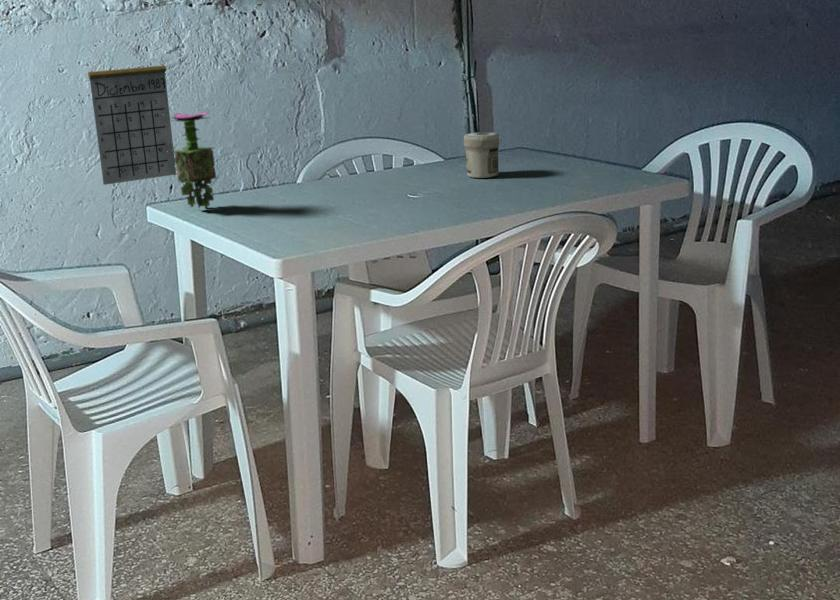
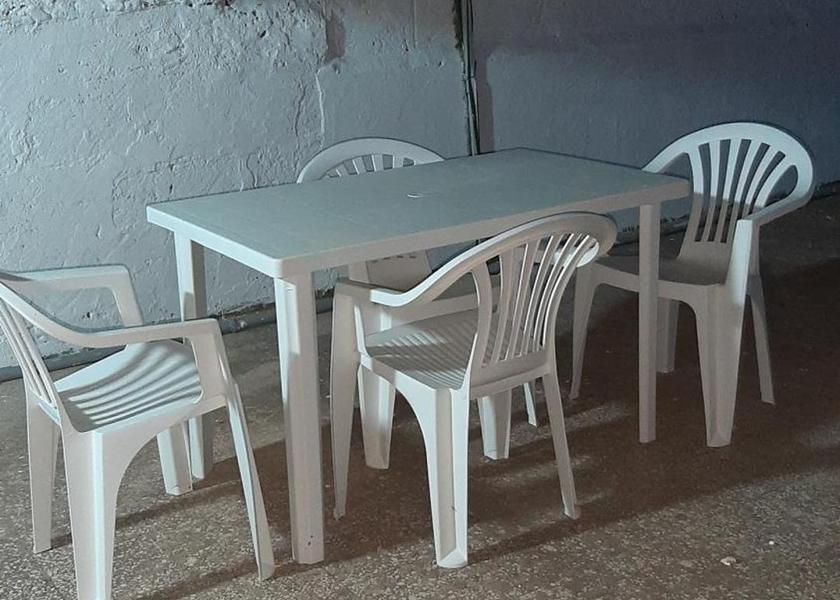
- calendar (132, 111)
- jar (481, 154)
- flower (193, 161)
